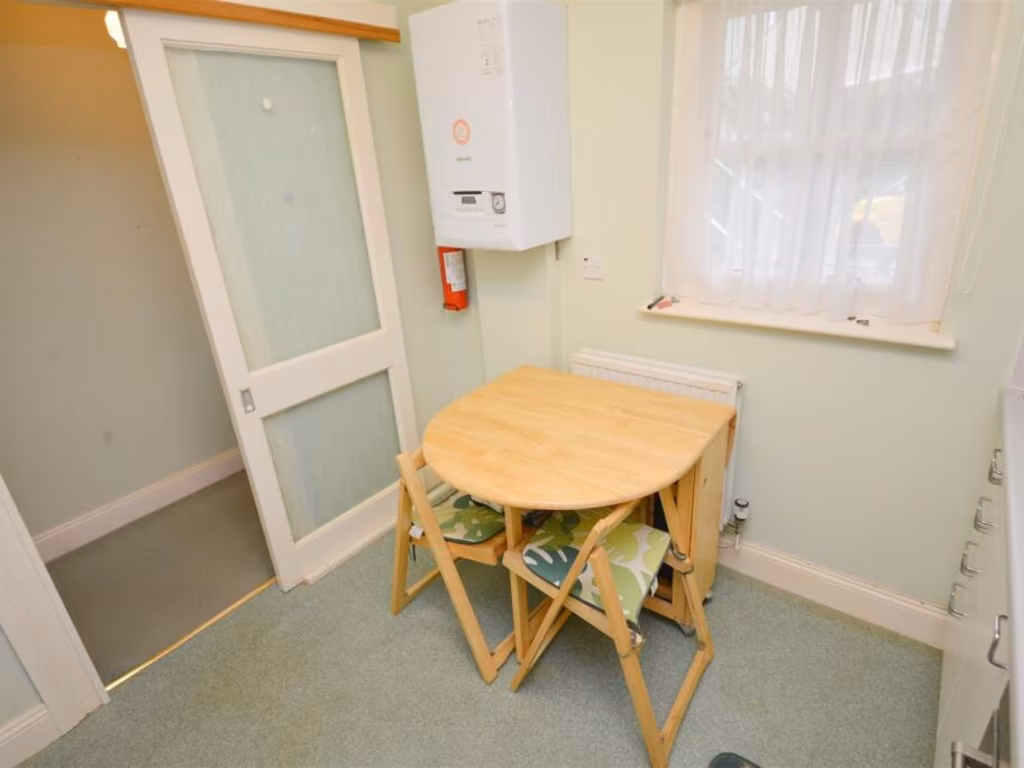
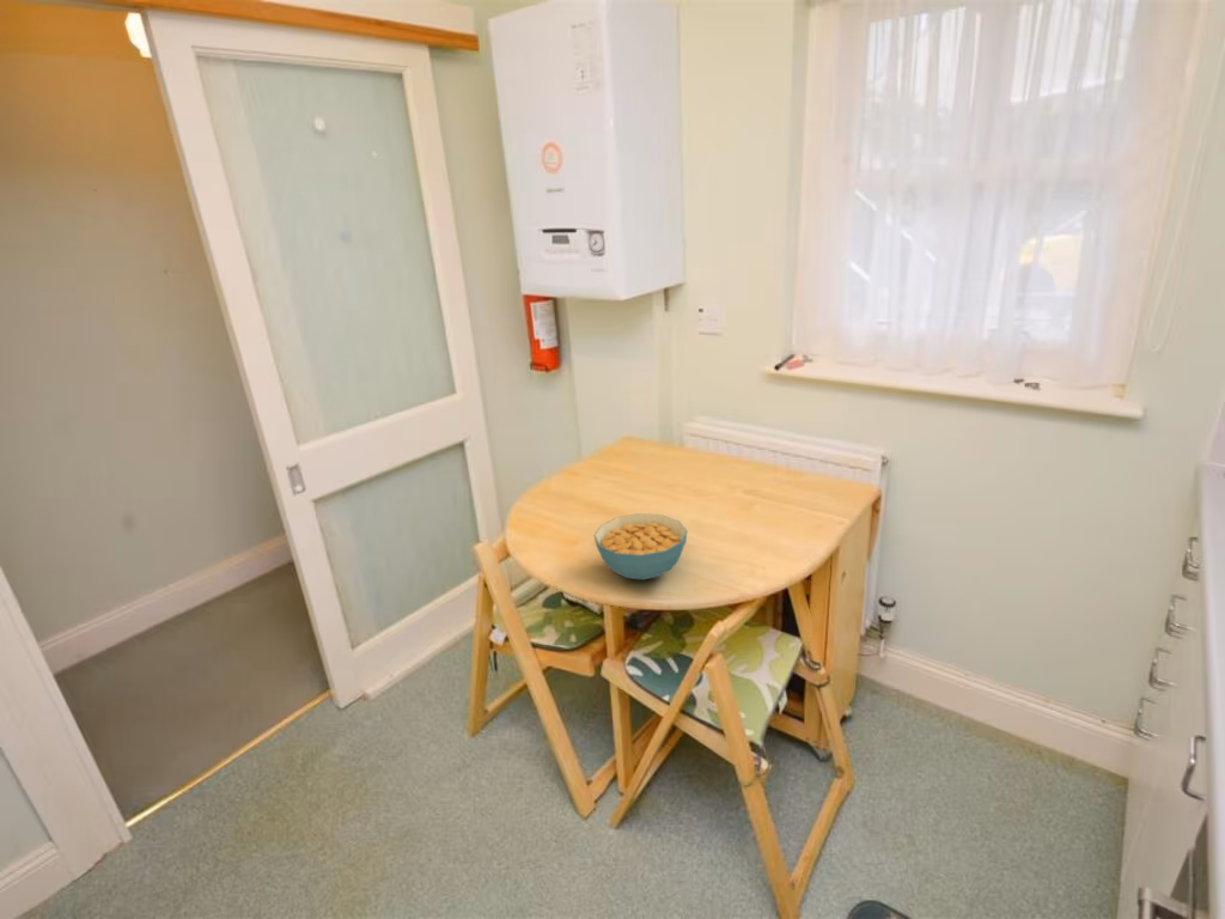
+ cereal bowl (641, 553)
